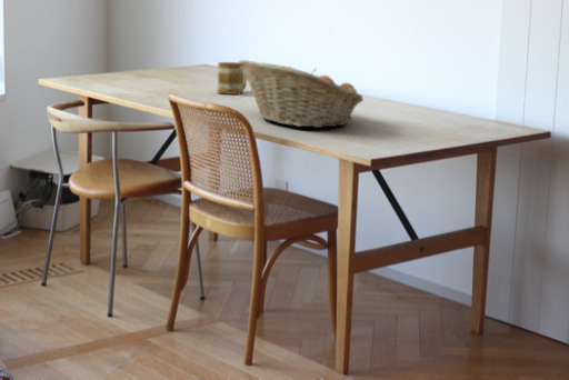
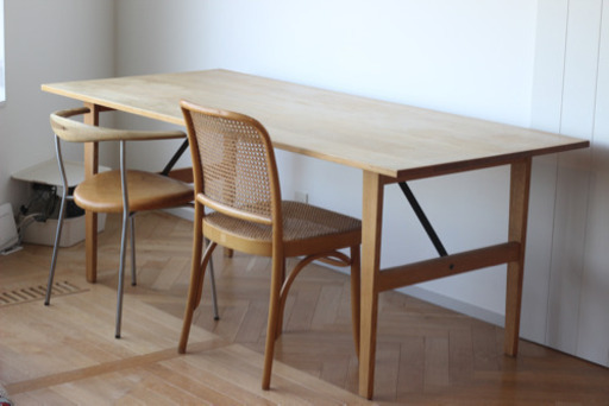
- fruit basket (299, 91)
- mug (233, 78)
